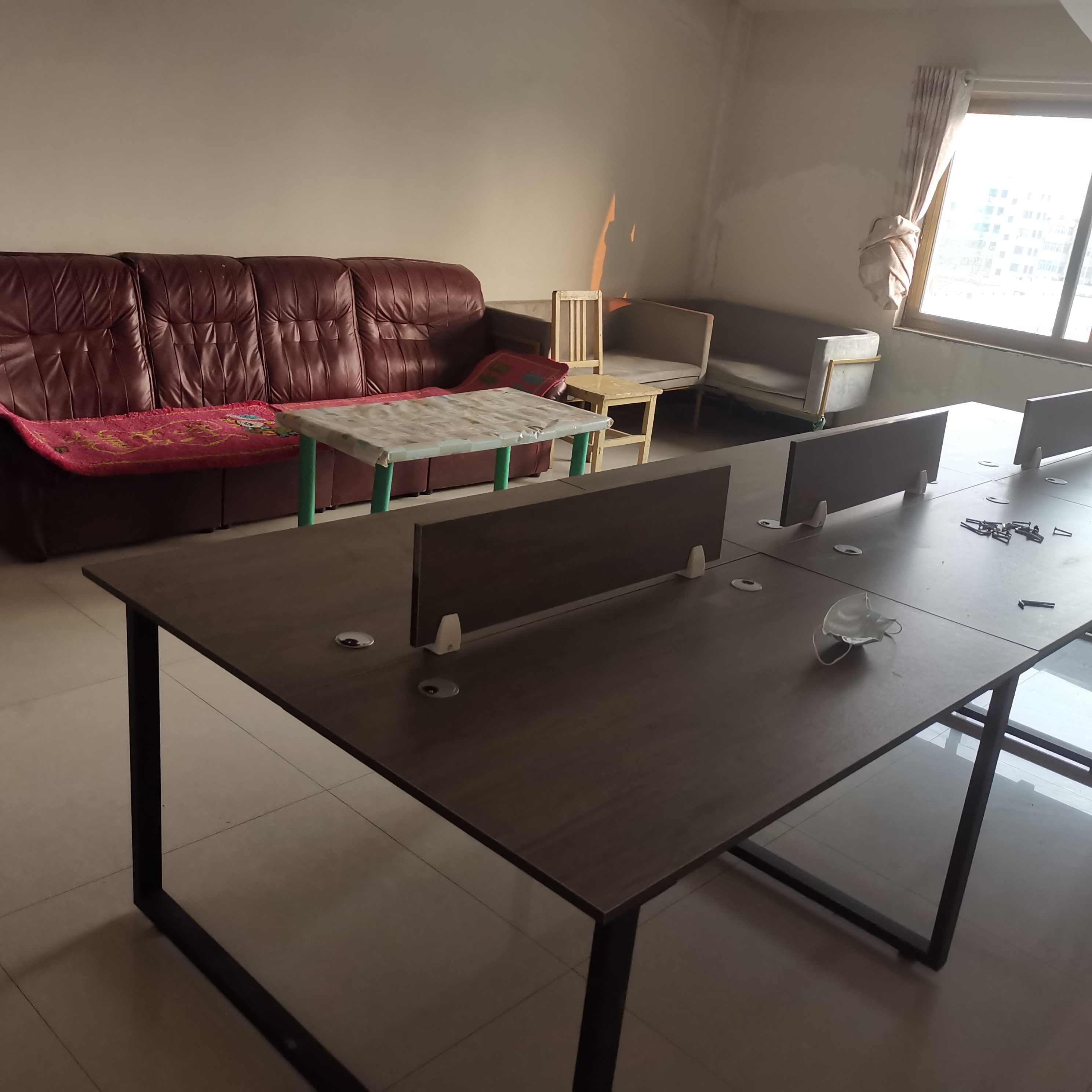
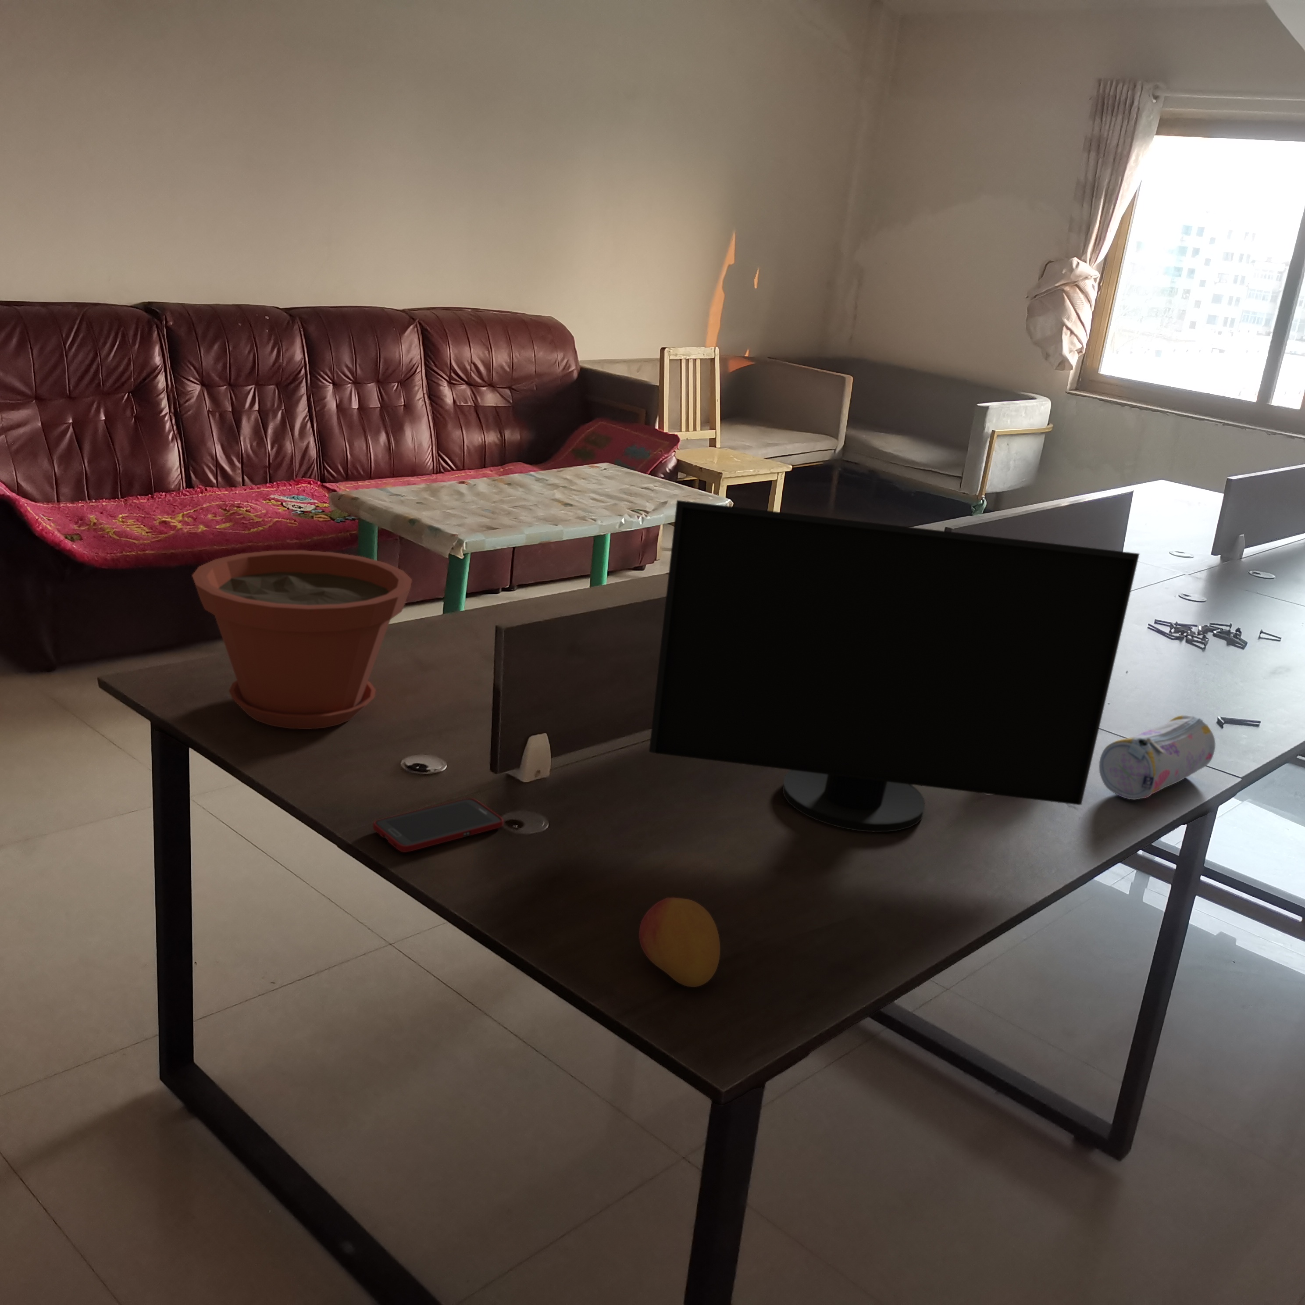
+ pencil case (1158, 754)
+ fruit (682, 938)
+ cell phone (439, 825)
+ computer monitor (875, 662)
+ plant pot (304, 644)
